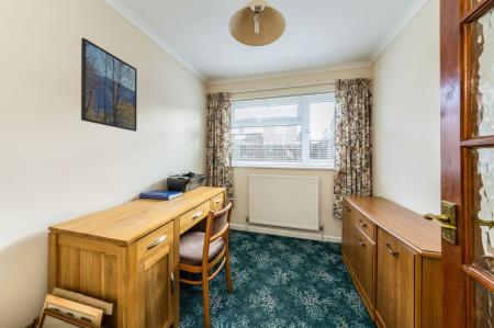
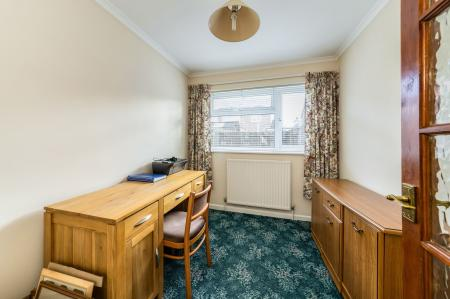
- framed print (112, 90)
